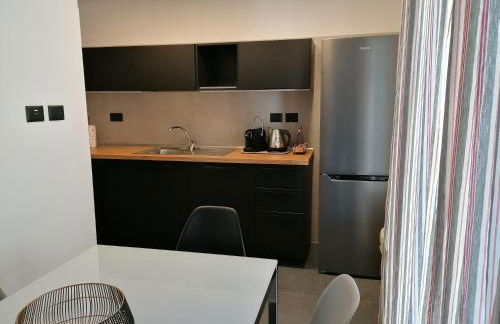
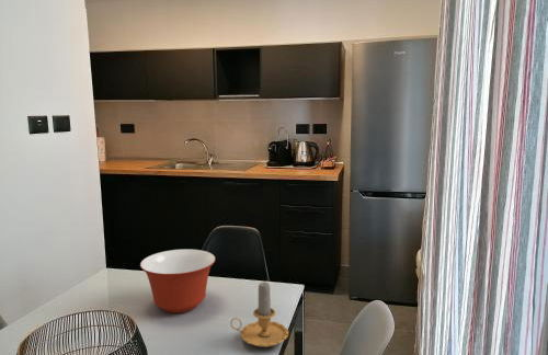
+ candle (259, 309)
+ mixing bowl (179, 282)
